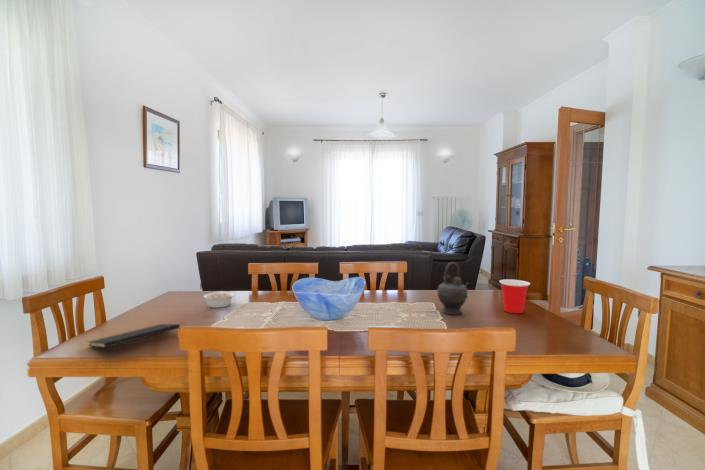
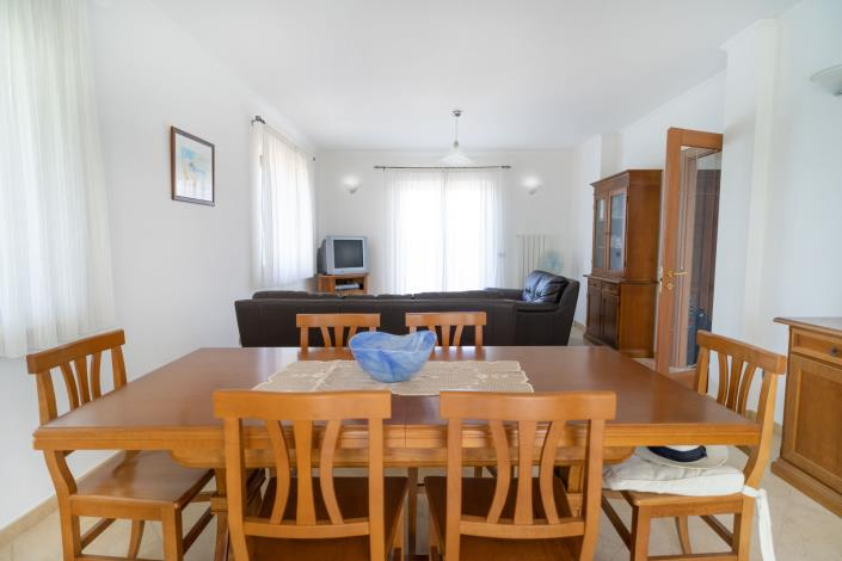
- teapot (455, 287)
- legume (220, 299)
- cup (514, 296)
- notepad (135, 334)
